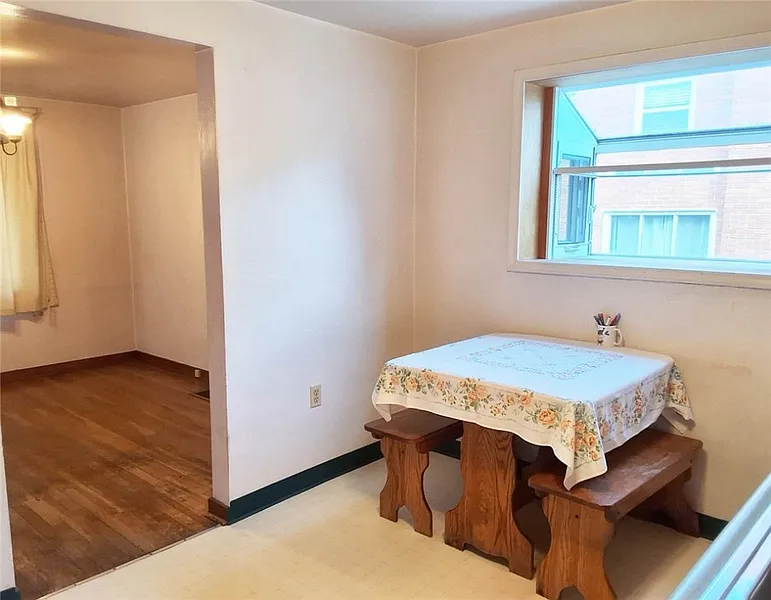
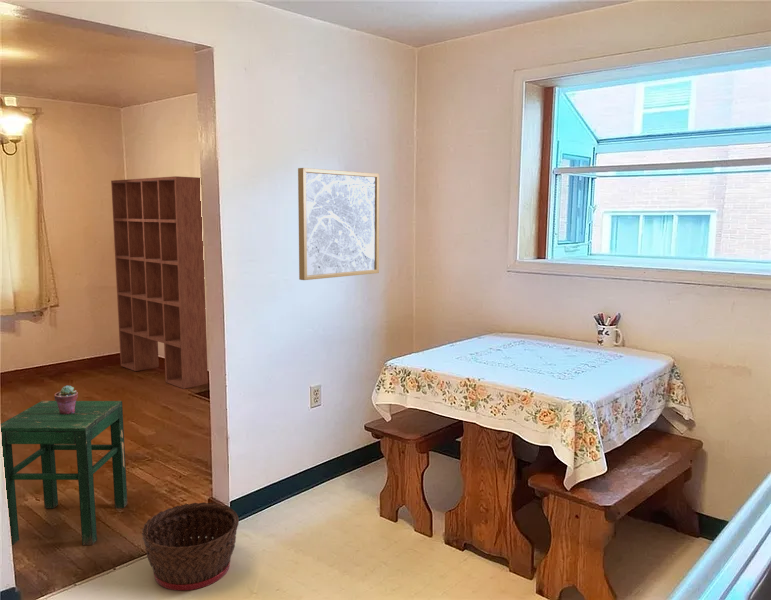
+ wall art (341, 224)
+ stool (65, 473)
+ bookshelf (158, 278)
+ potted succulent (66, 398)
+ basket (192, 546)
